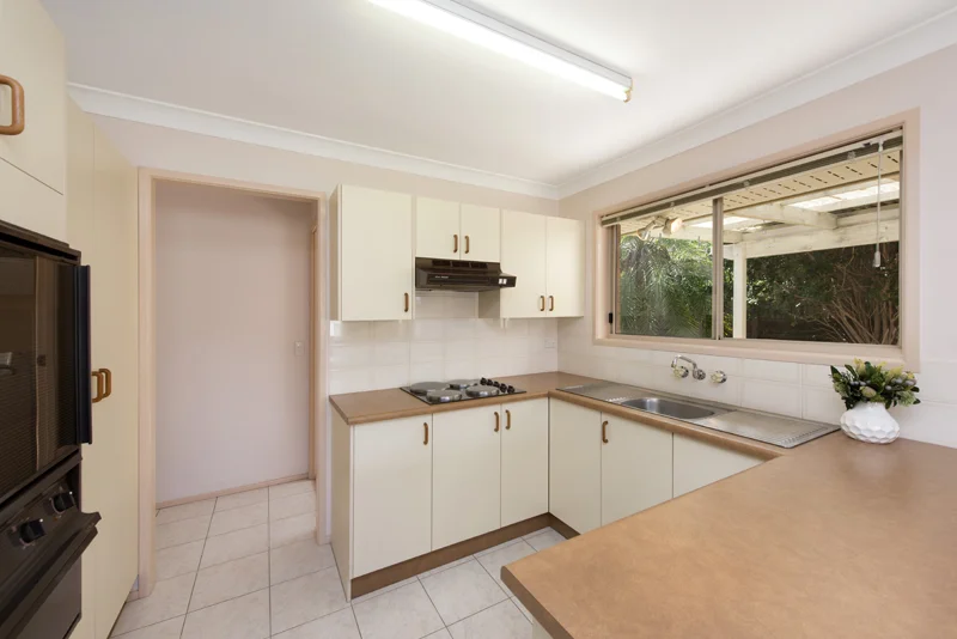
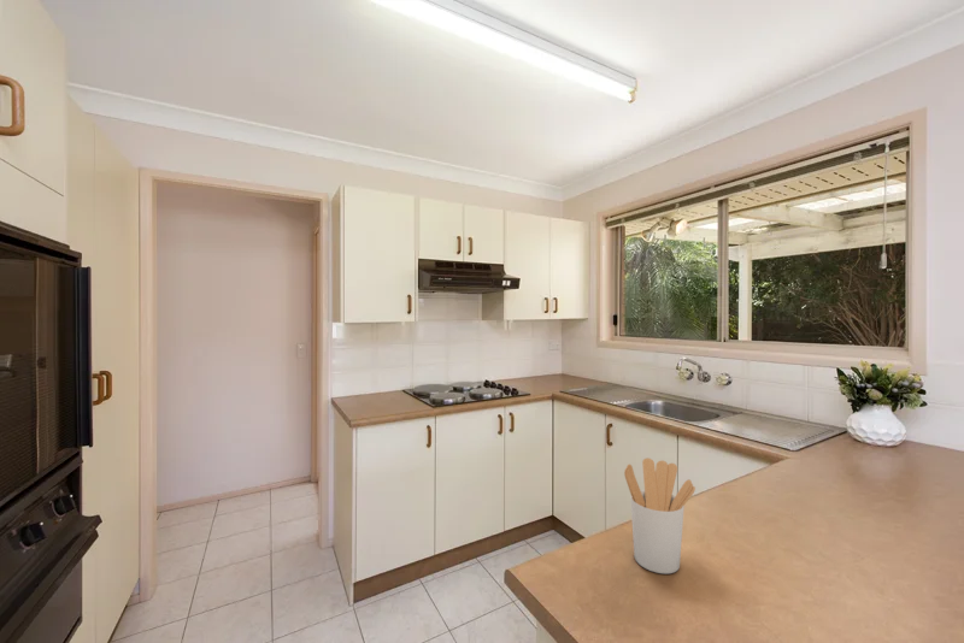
+ utensil holder (657, 509)
